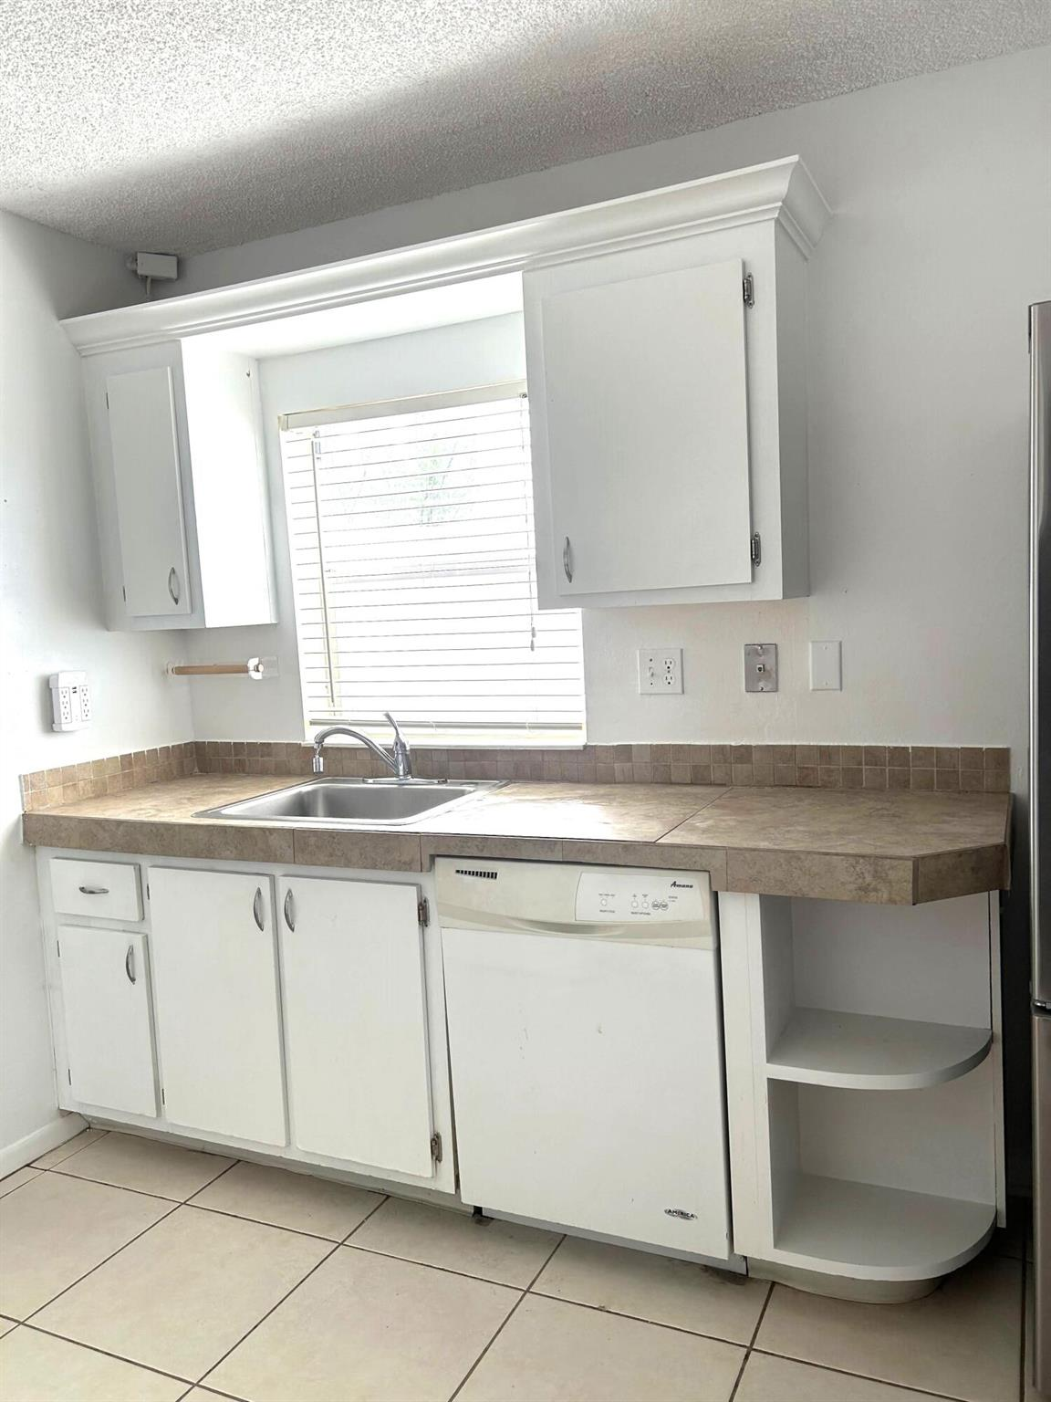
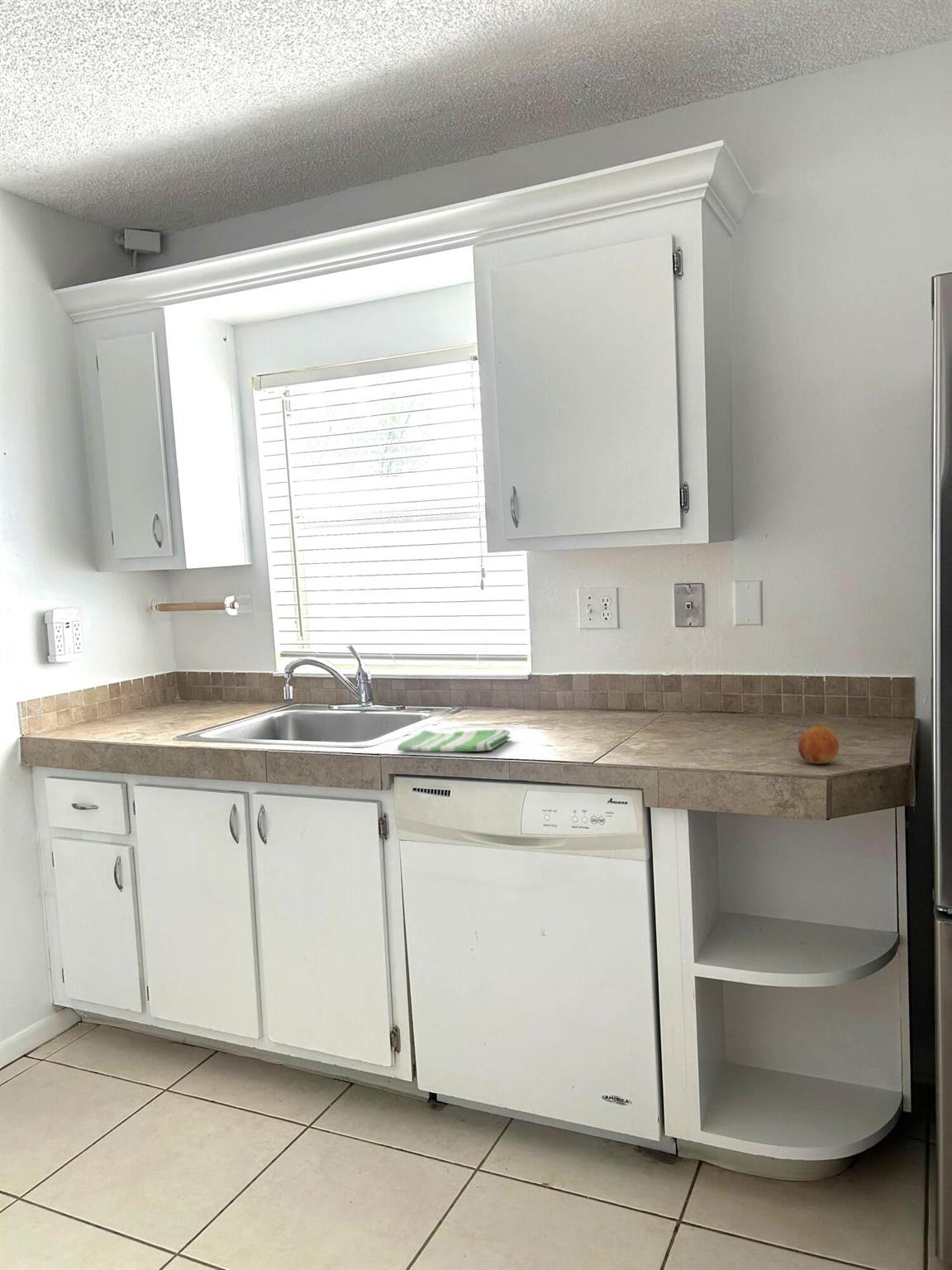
+ dish towel (455, 740)
+ fruit (818, 743)
